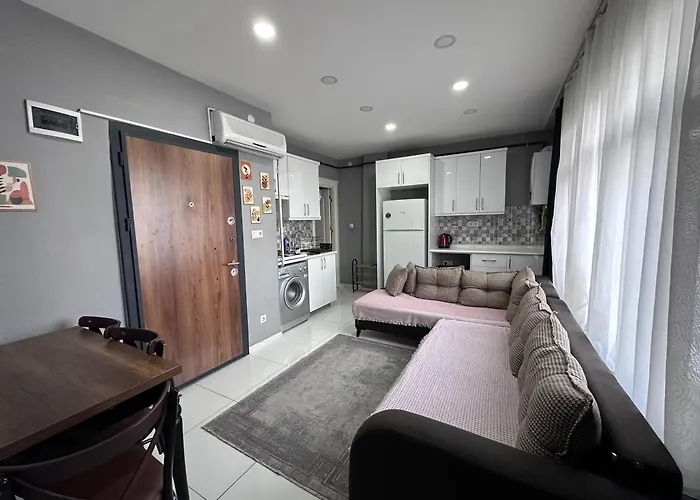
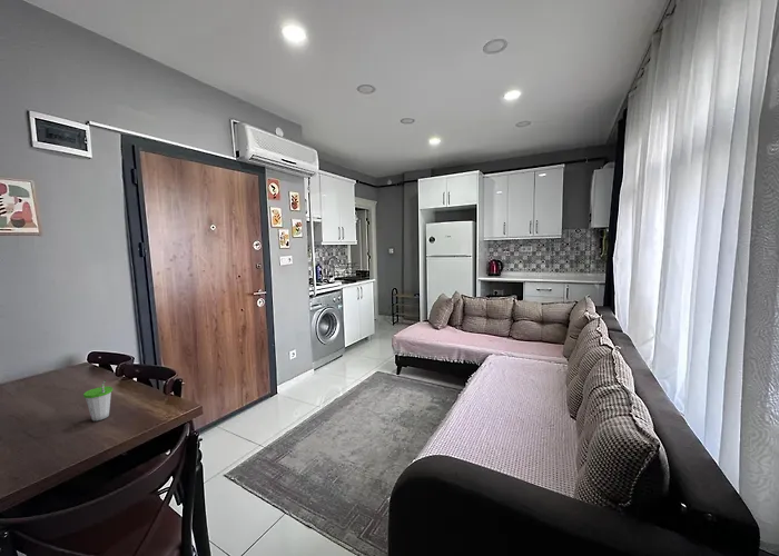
+ cup (98, 398)
